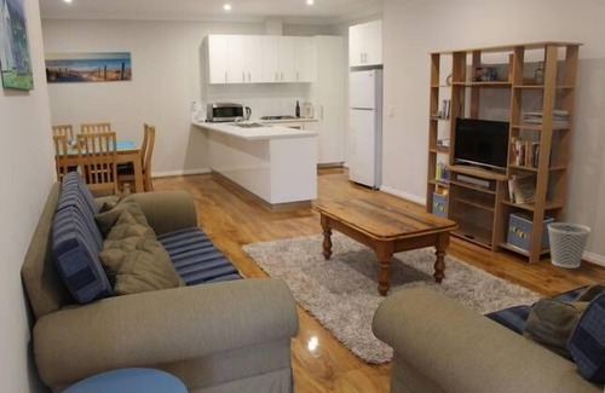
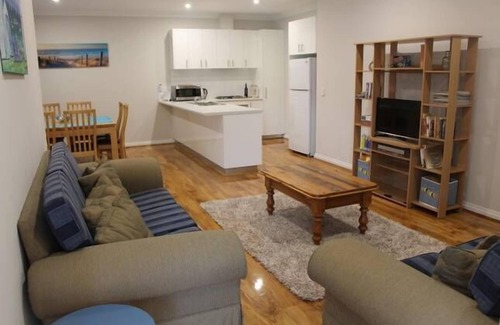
- wastebasket (566, 245)
